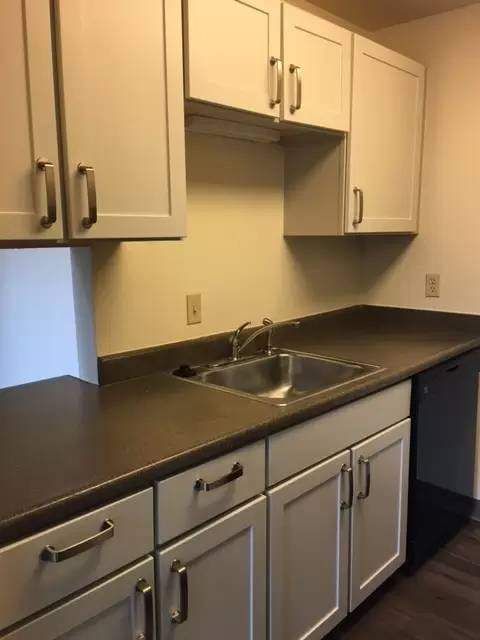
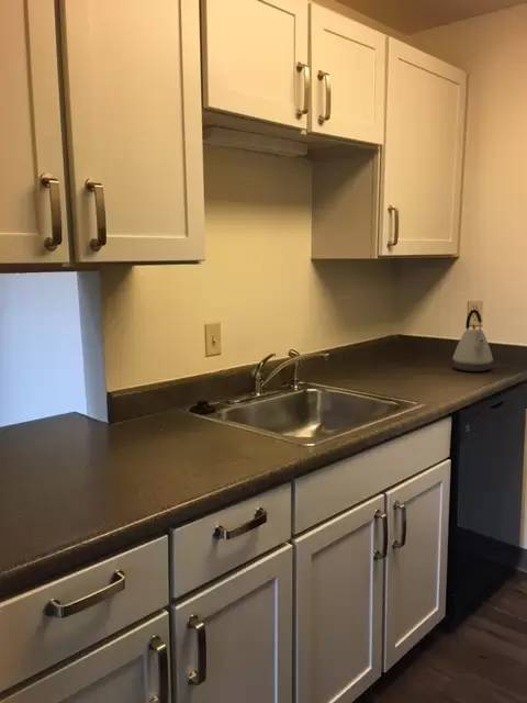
+ kettle (473, 339)
